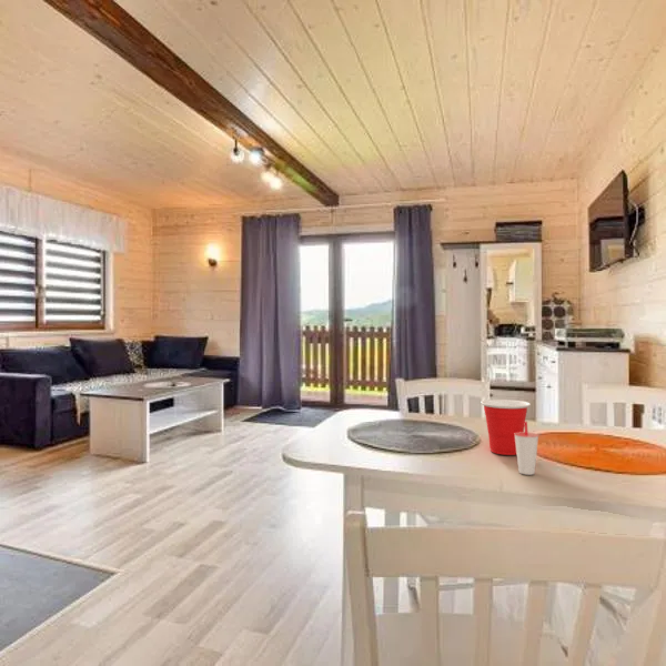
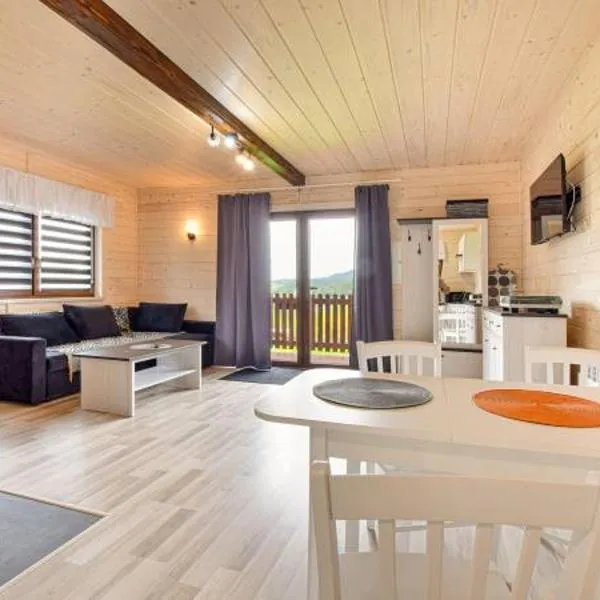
- cup (526, 446)
- cup (505, 426)
